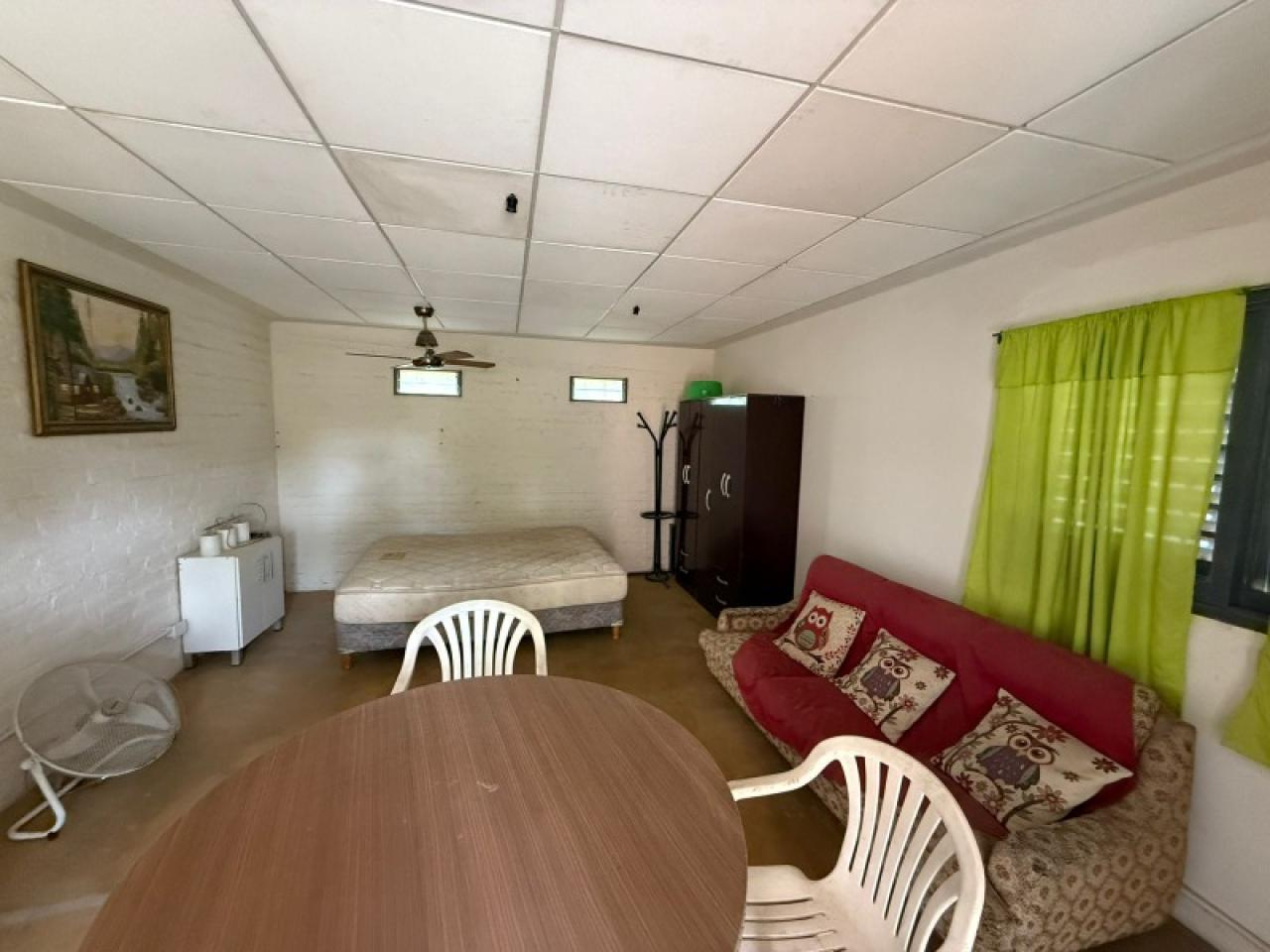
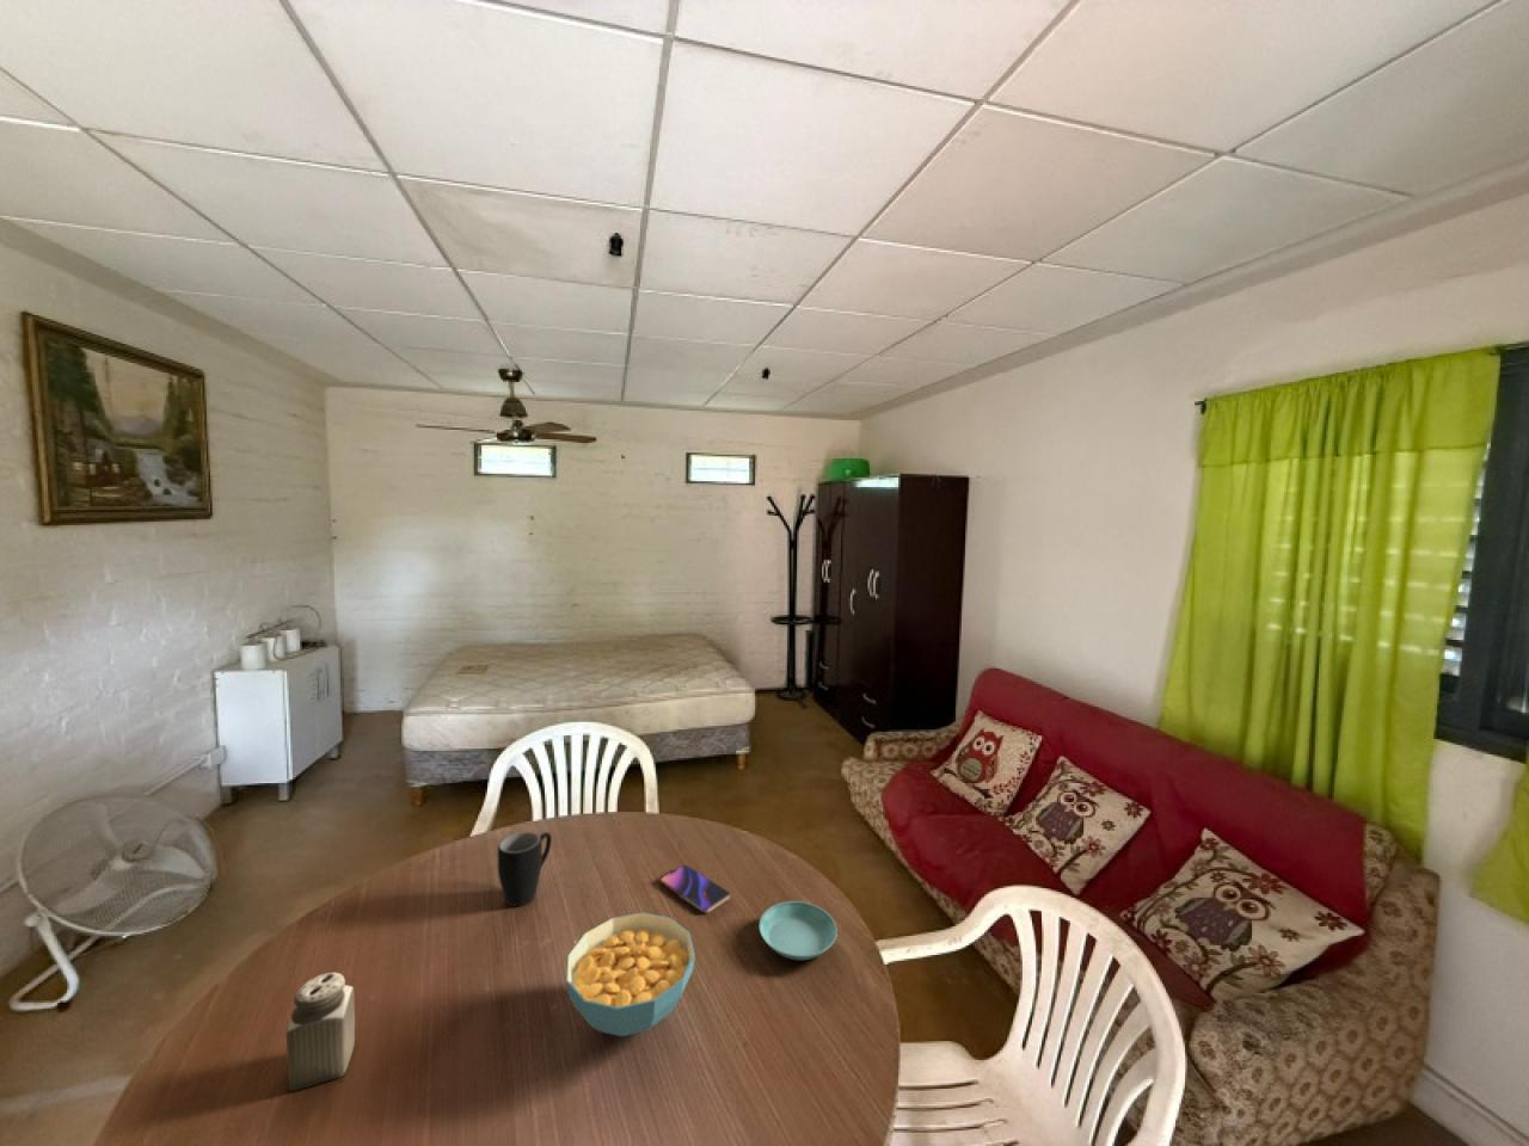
+ saucer (797, 932)
+ mug (529, 864)
+ smartphone (693, 887)
+ salt shaker (321, 1024)
+ cereal bowl (631, 983)
